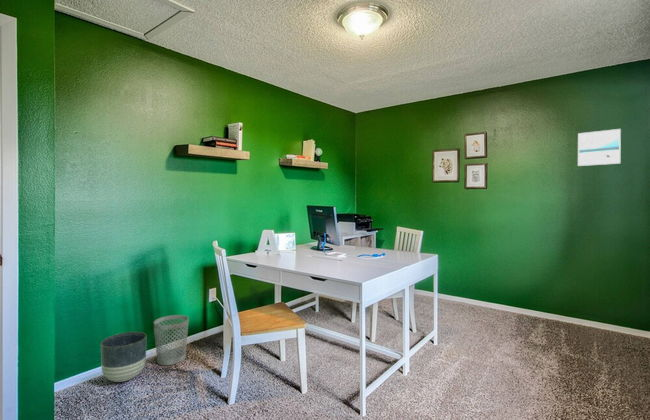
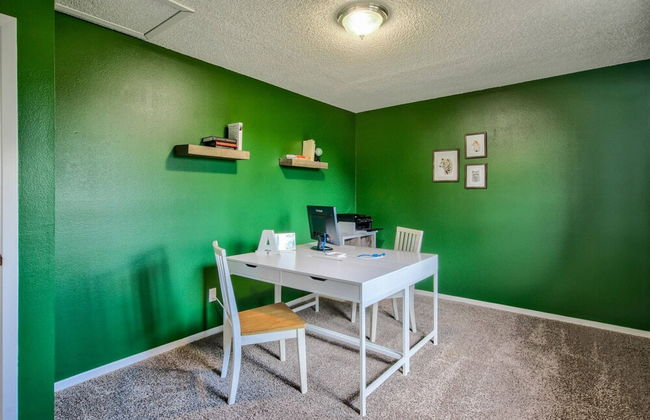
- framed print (598, 148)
- wastebasket (171, 339)
- planter (124, 358)
